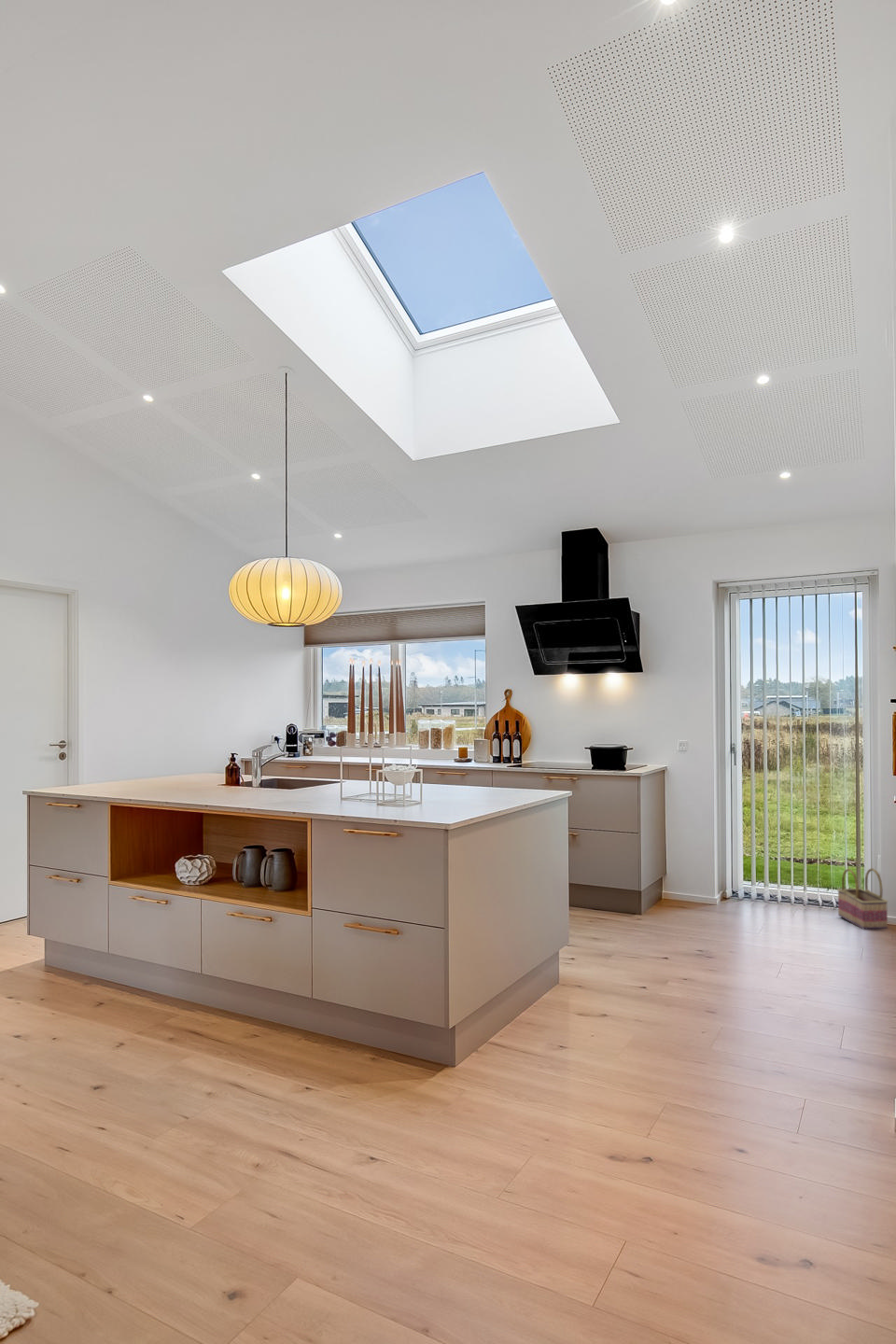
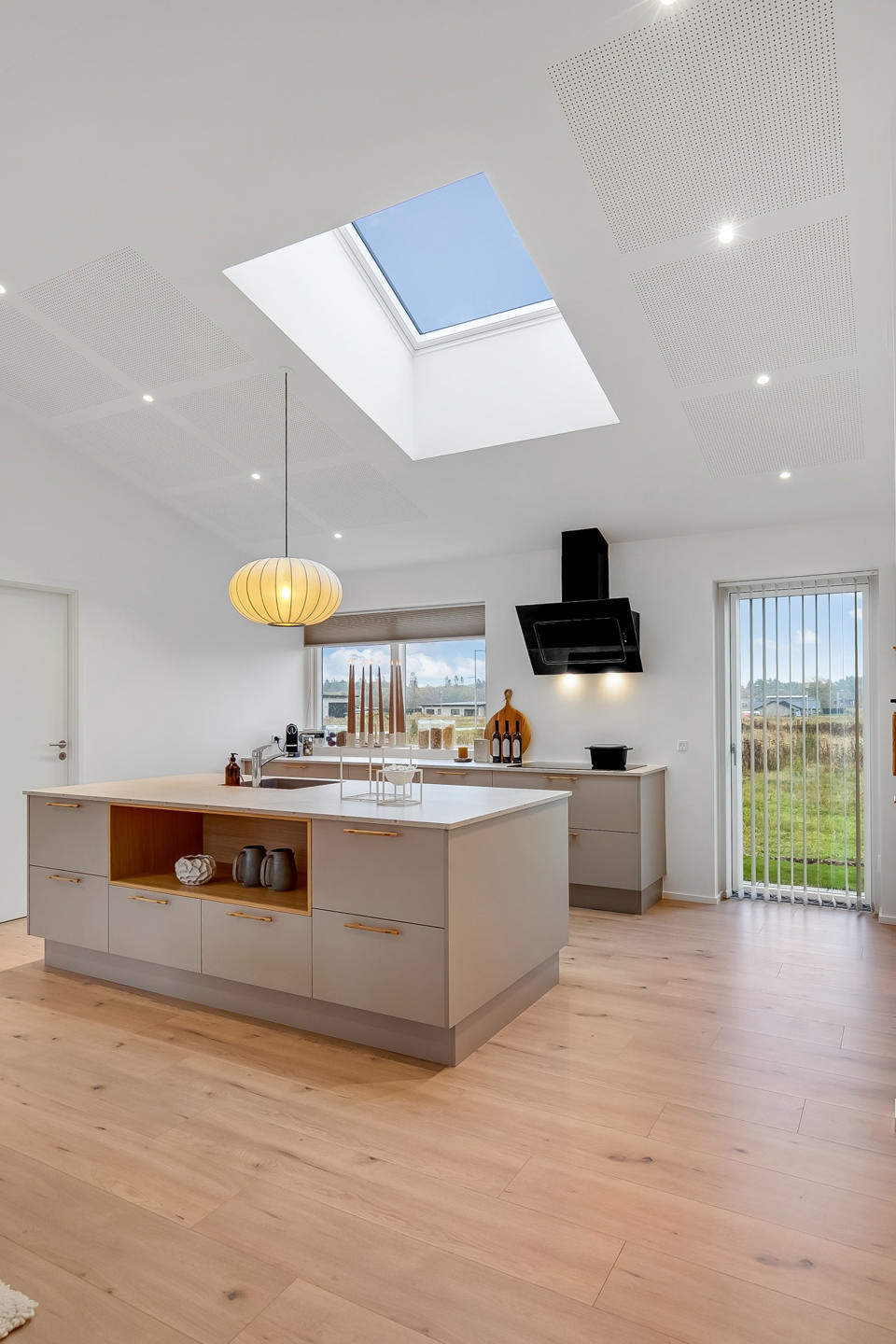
- basket (861, 895)
